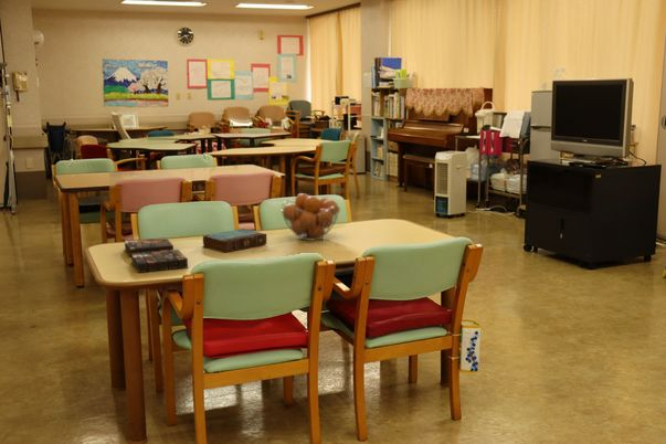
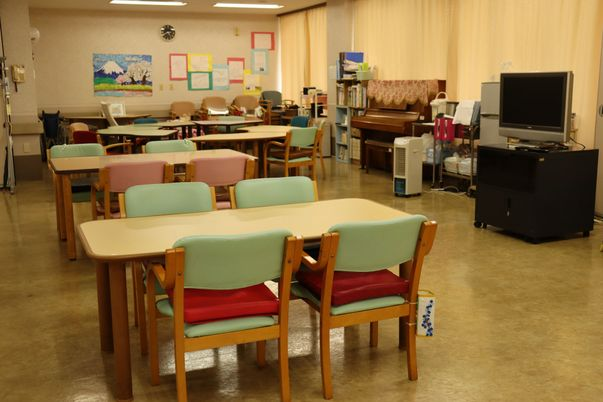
- fruit basket (310, 215)
- book (234, 240)
- board game (154, 253)
